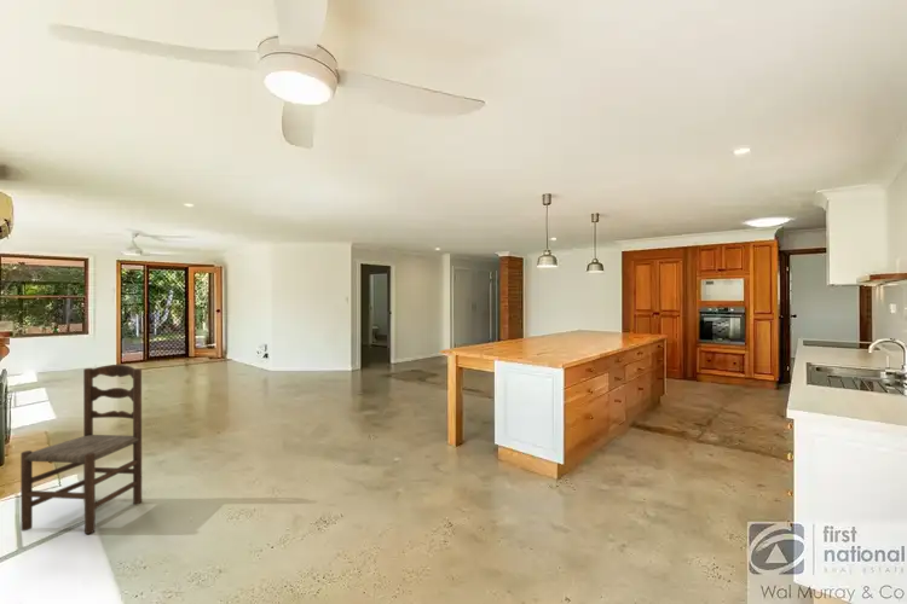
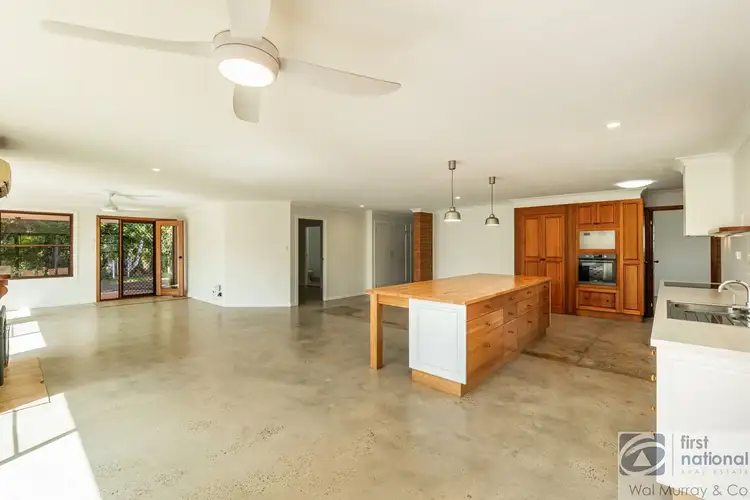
- dining chair (88, 441)
